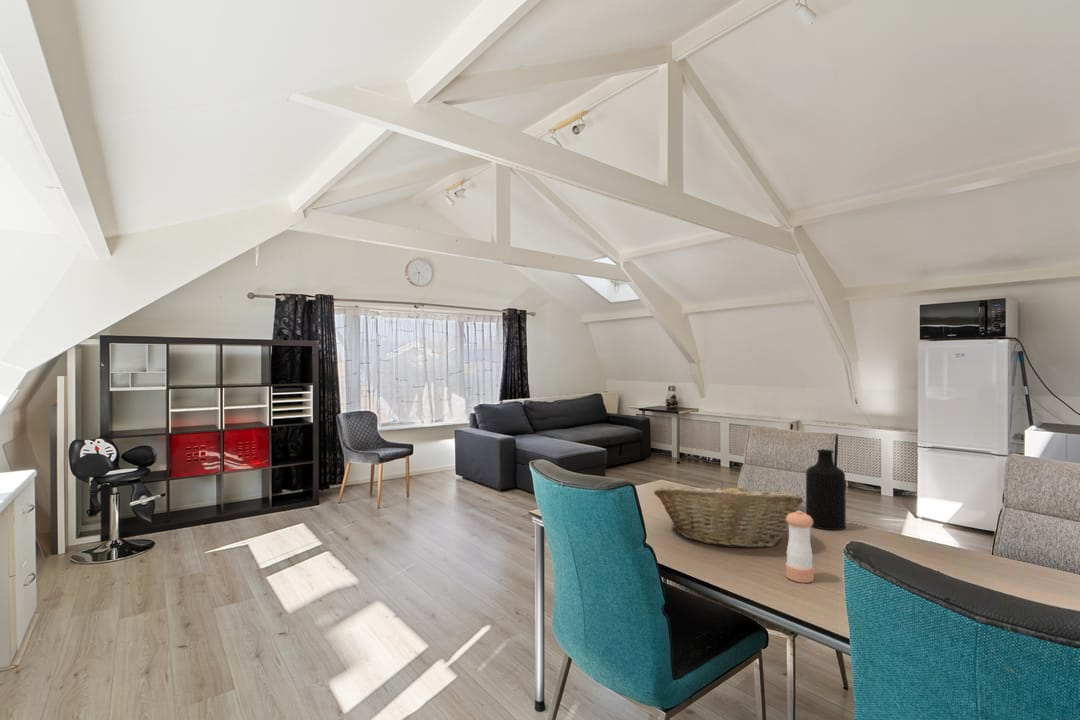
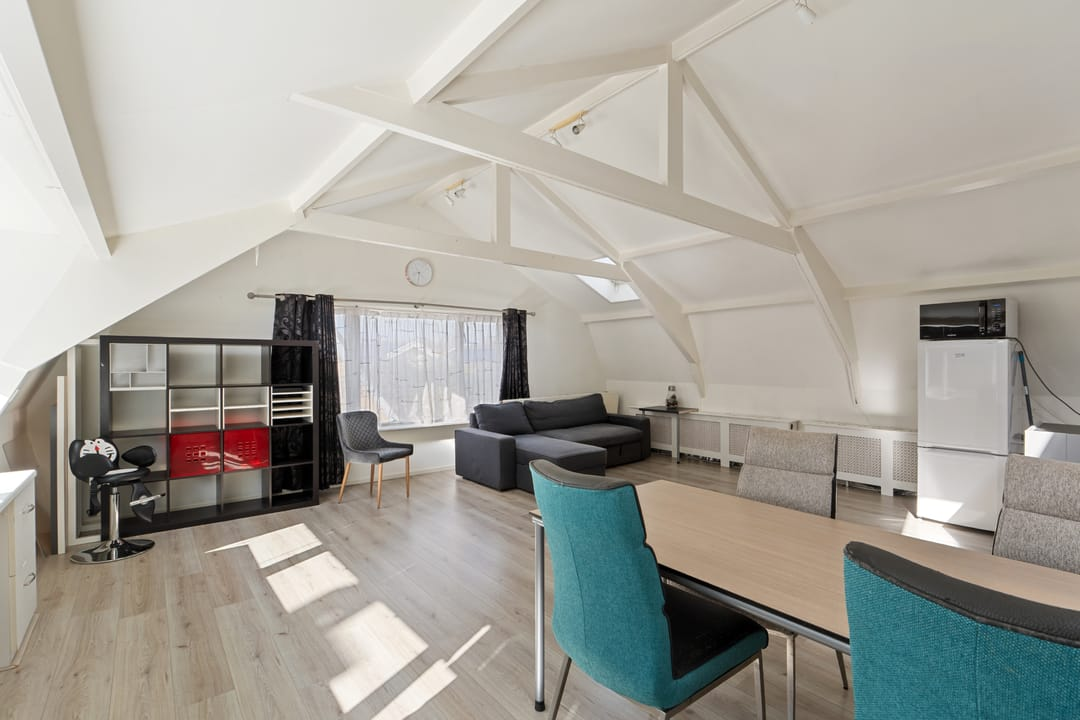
- bottle (825, 487)
- pepper shaker (799, 544)
- fruit basket (725, 507)
